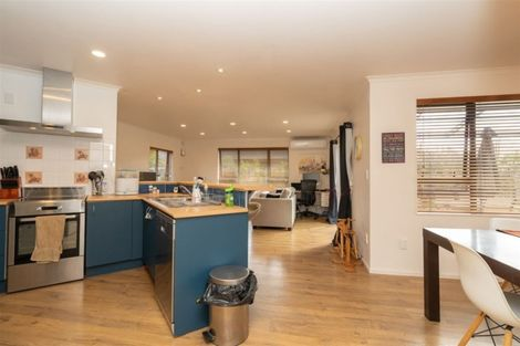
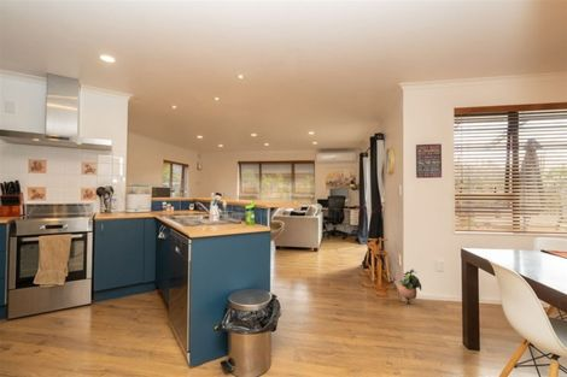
+ potted plant (410, 285)
